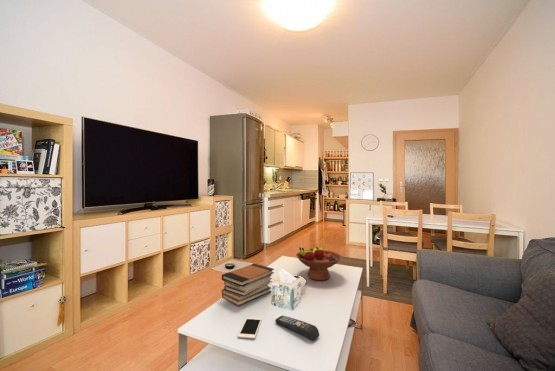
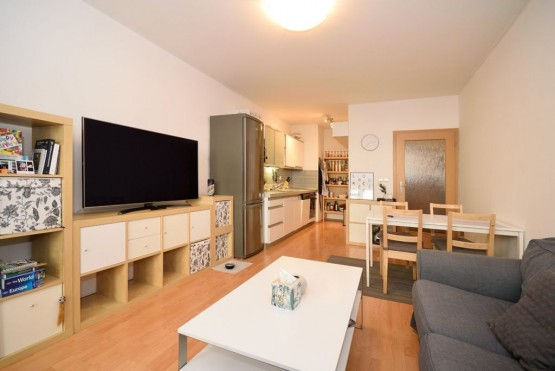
- cell phone (250, 327)
- book stack (248, 282)
- remote control (296, 325)
- fruit bowl (318, 262)
